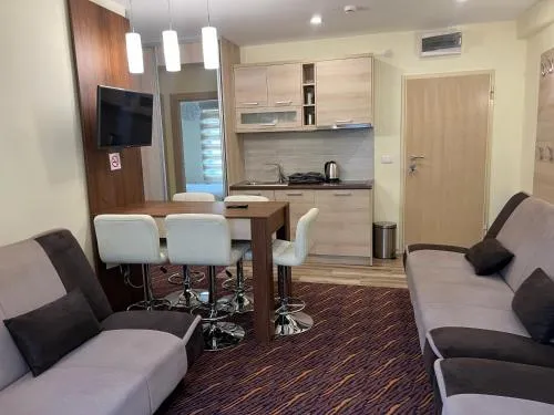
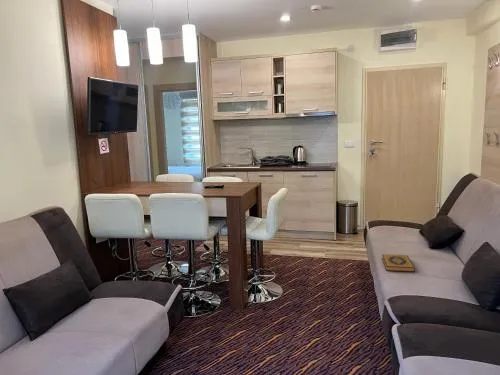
+ hardback book (397, 262)
